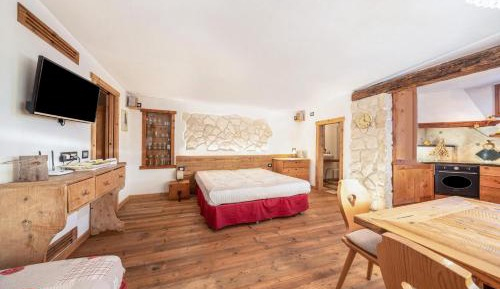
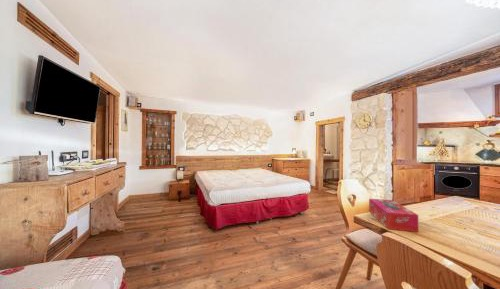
+ tissue box (390, 213)
